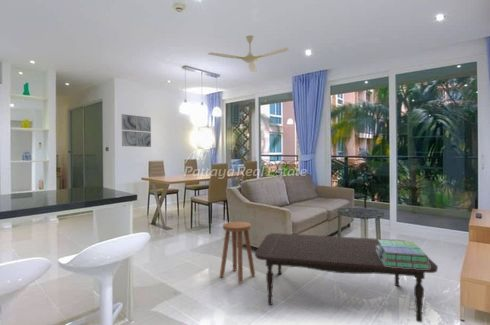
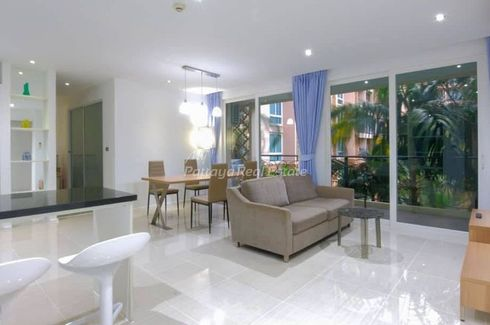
- stack of books (400, 254)
- ceiling fan (248, 53)
- stool (236, 250)
- coffee table (337, 270)
- wall art (136, 130)
